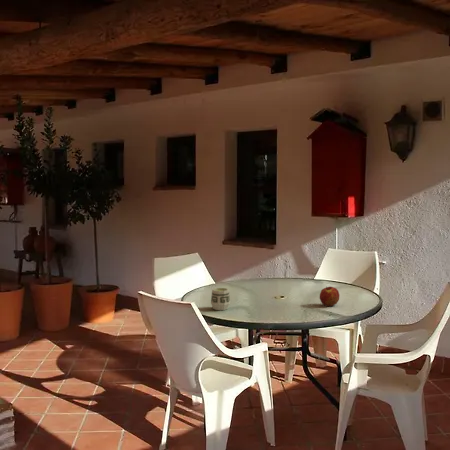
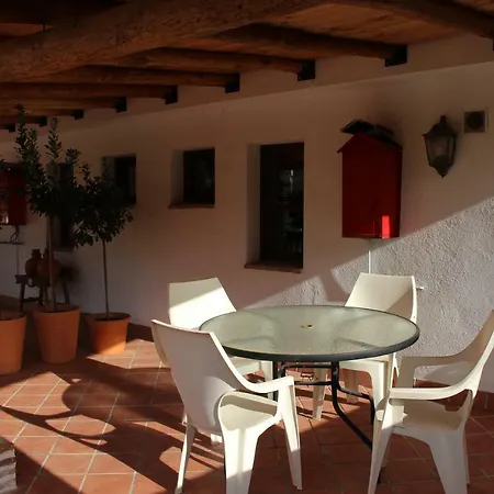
- cup (220, 299)
- apple (329, 295)
